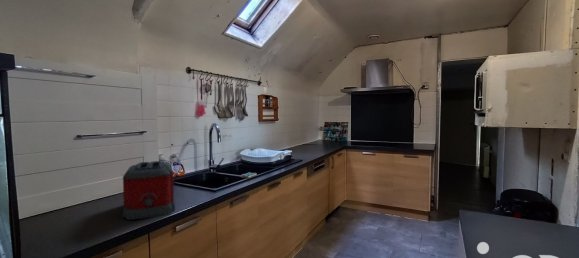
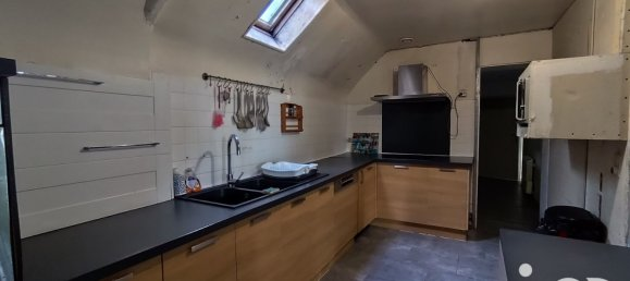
- toaster (149, 185)
